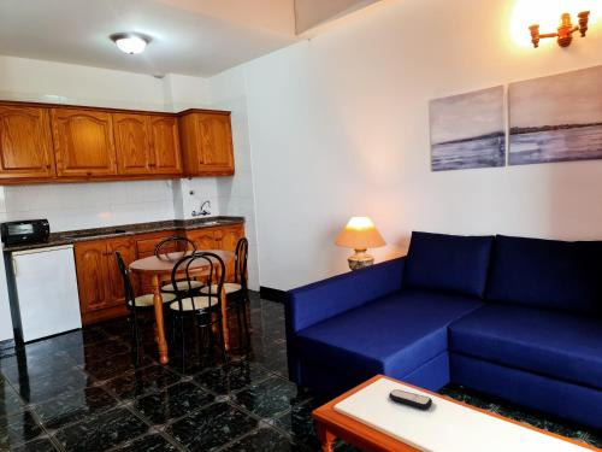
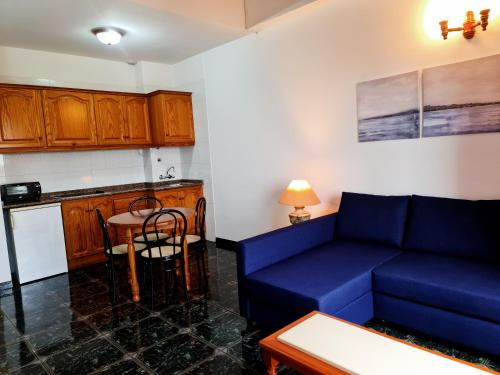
- remote control (409, 398)
